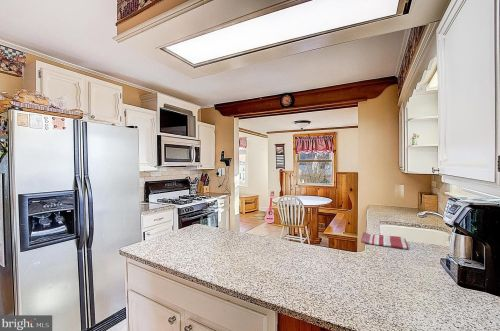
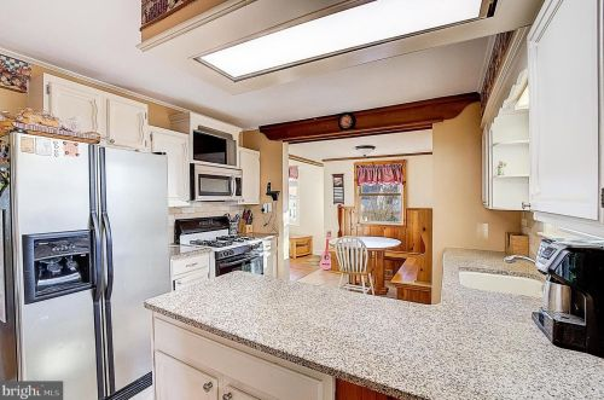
- dish towel (383, 240)
